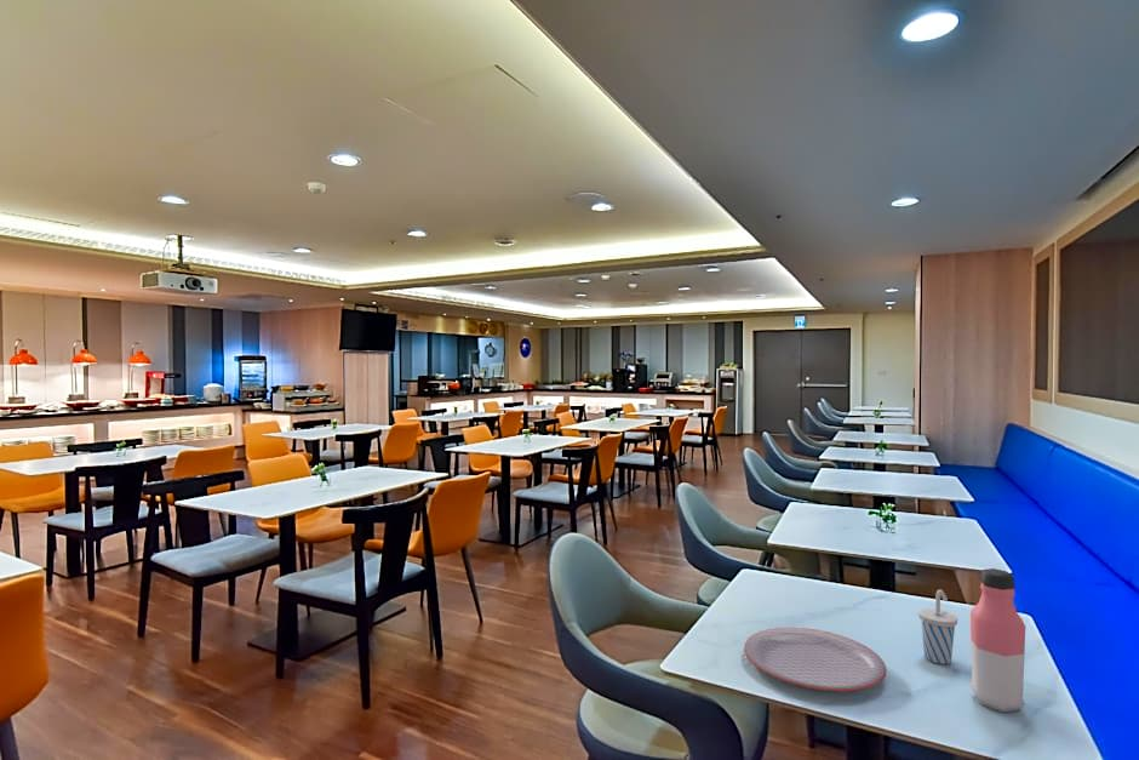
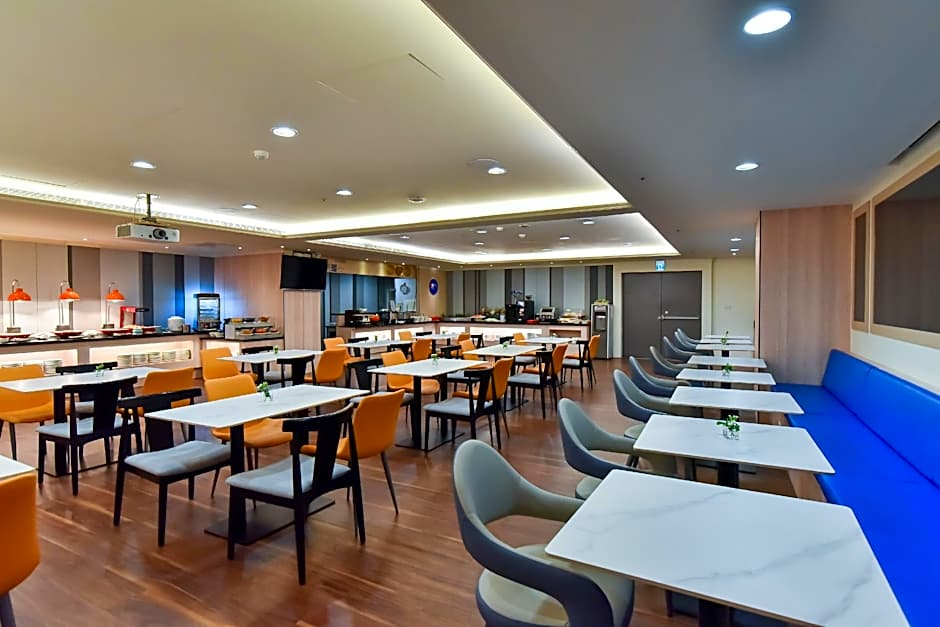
- plate (812, 659)
- water bottle (996, 636)
- cup (938, 624)
